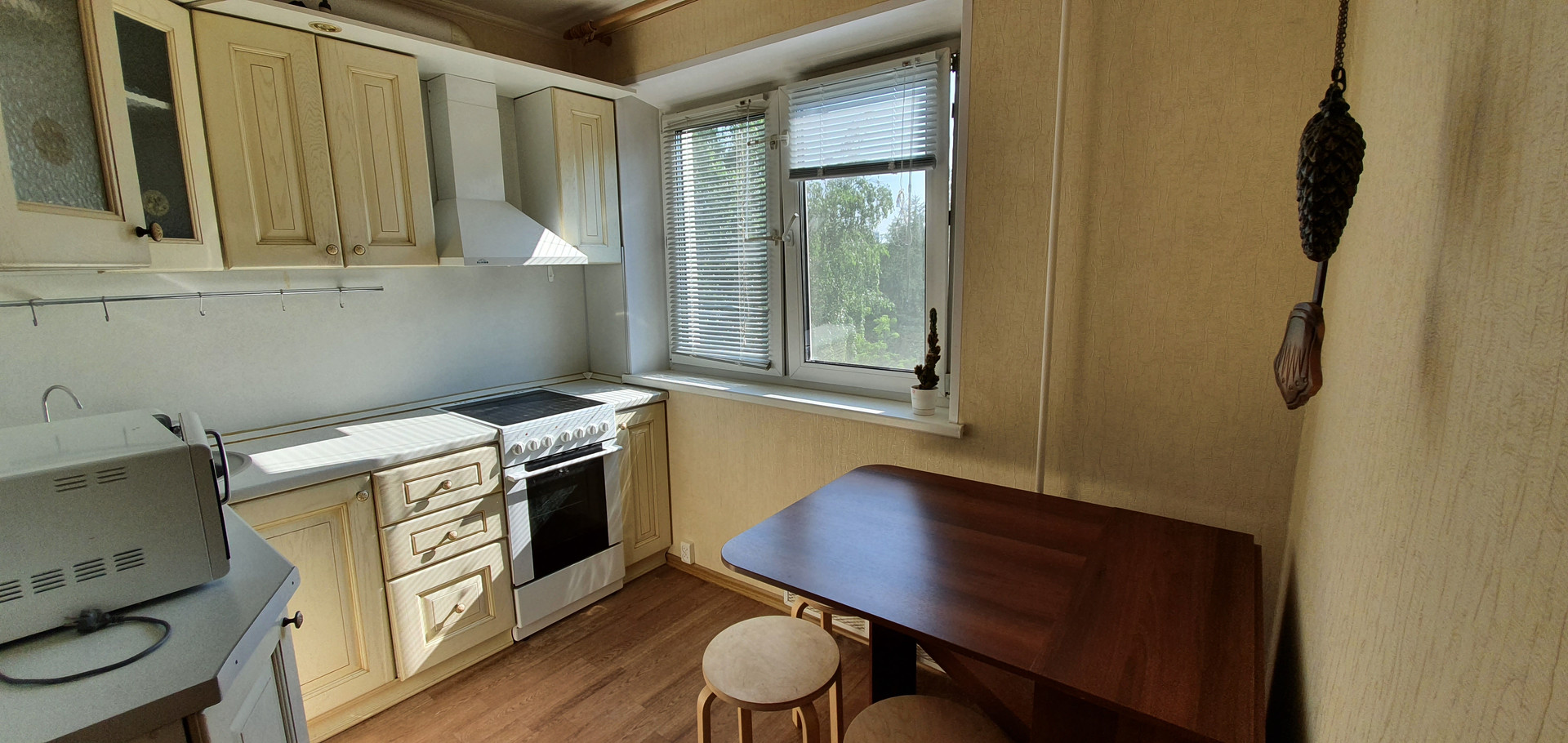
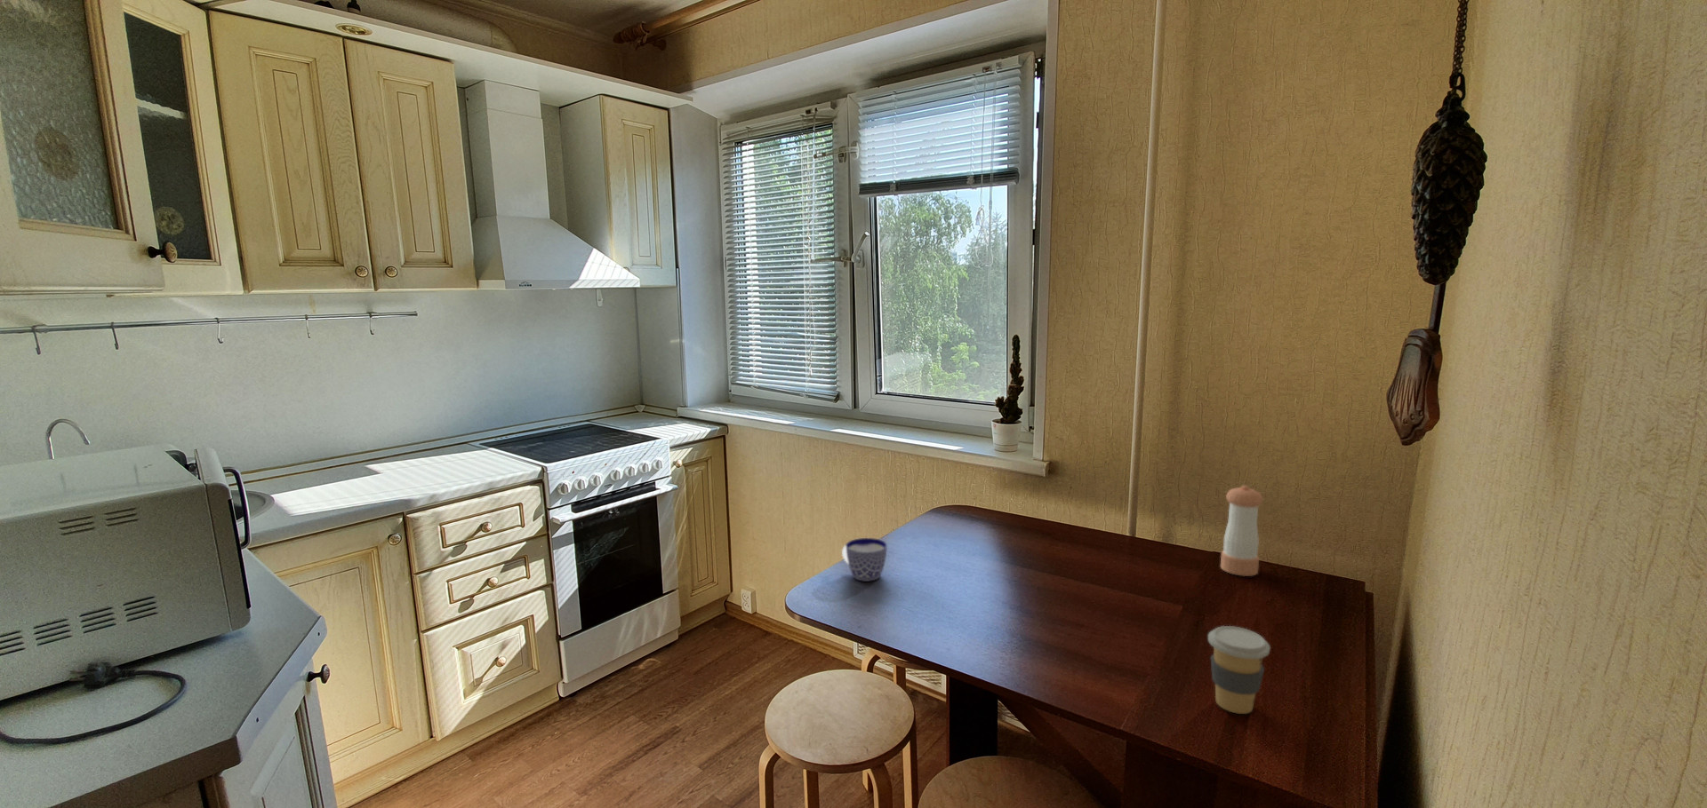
+ cup (861, 559)
+ pepper shaker (1242, 527)
+ coffee cup (1236, 670)
